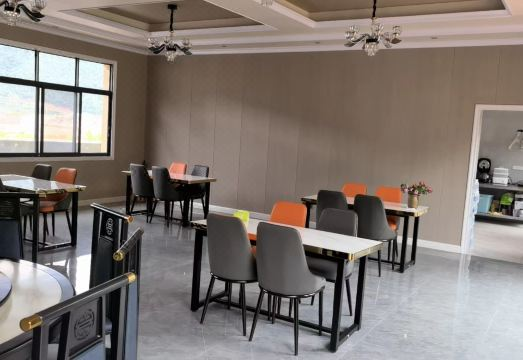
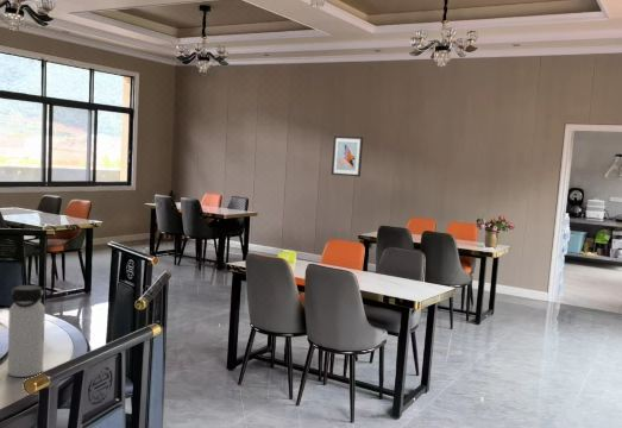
+ wall art (346, 156)
+ water bottle (26, 329)
